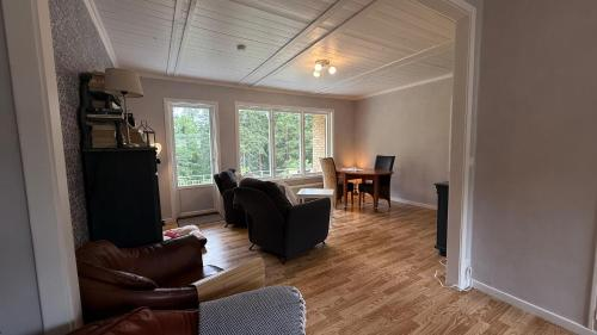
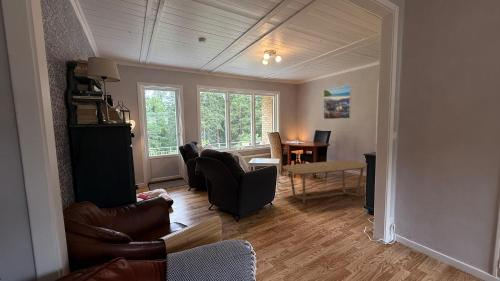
+ coffee table (325, 172)
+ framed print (336, 103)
